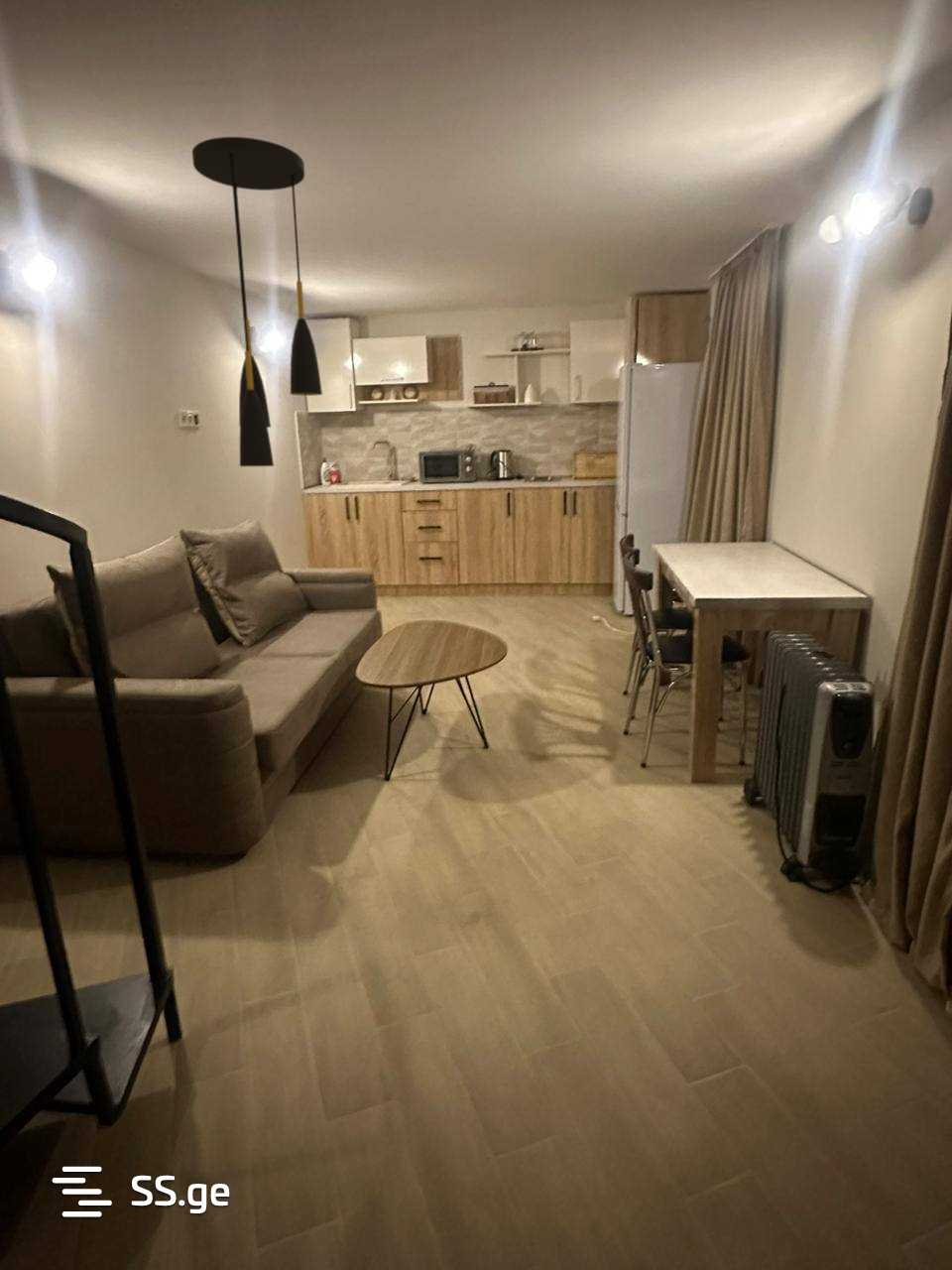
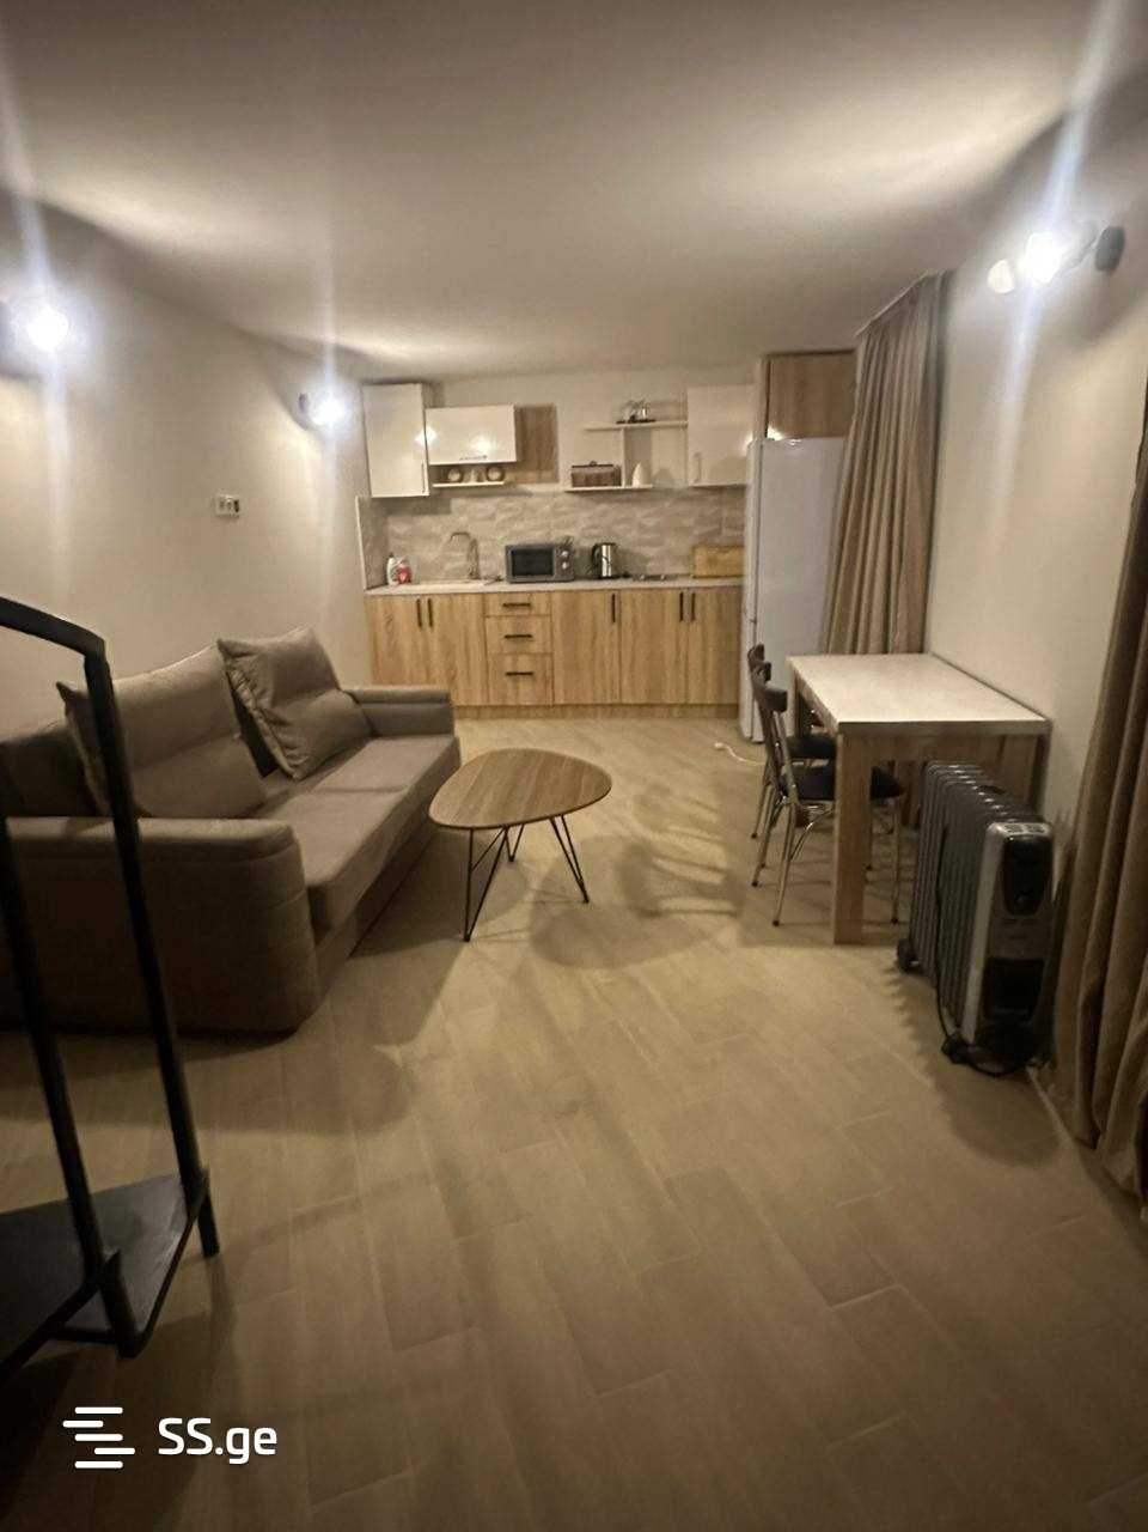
- pendant light (249, 322)
